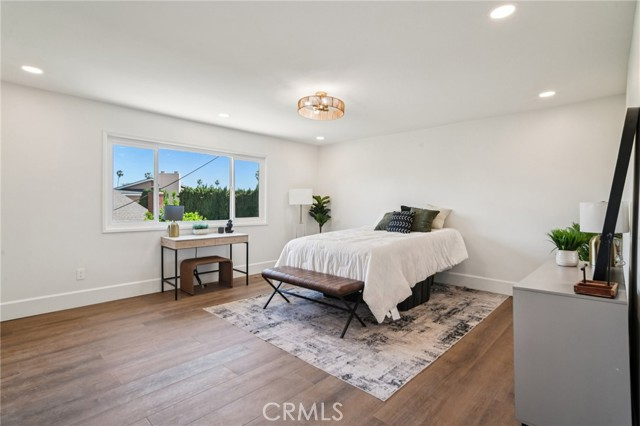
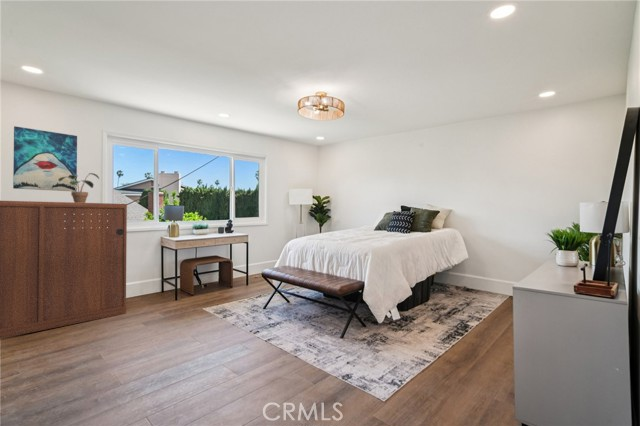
+ dresser (60, 260)
+ wall art (46, 160)
+ potted plant (78, 187)
